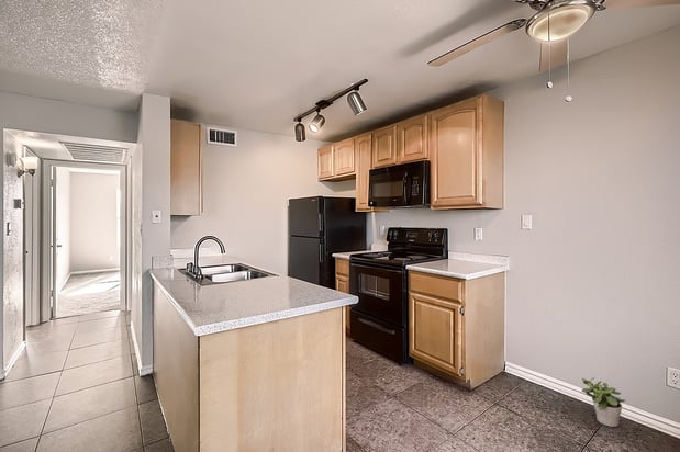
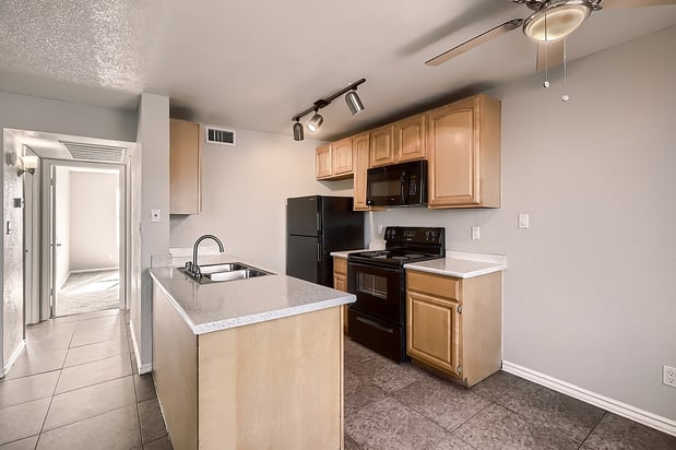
- potted plant (600, 400)
